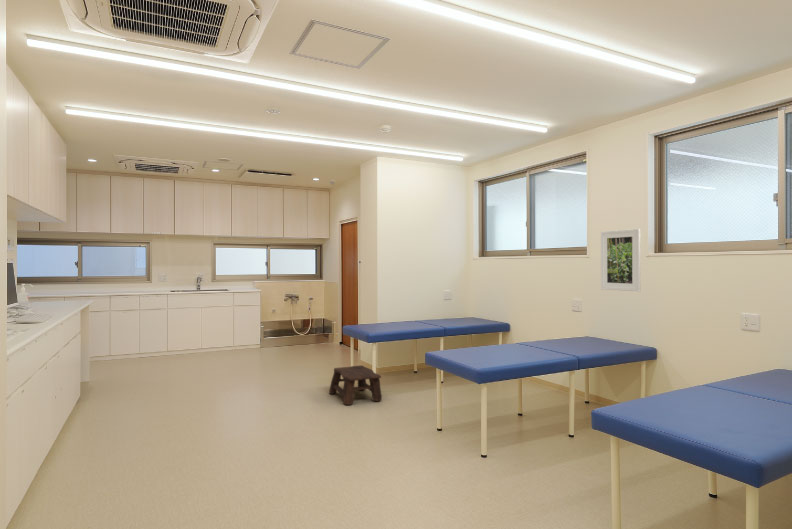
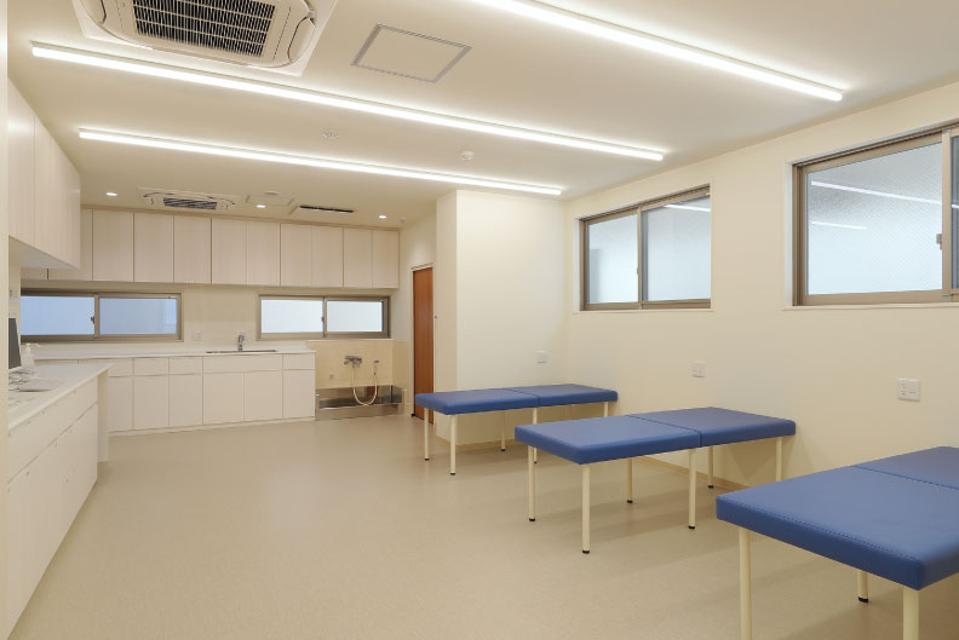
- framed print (619, 260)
- stool (354, 383)
